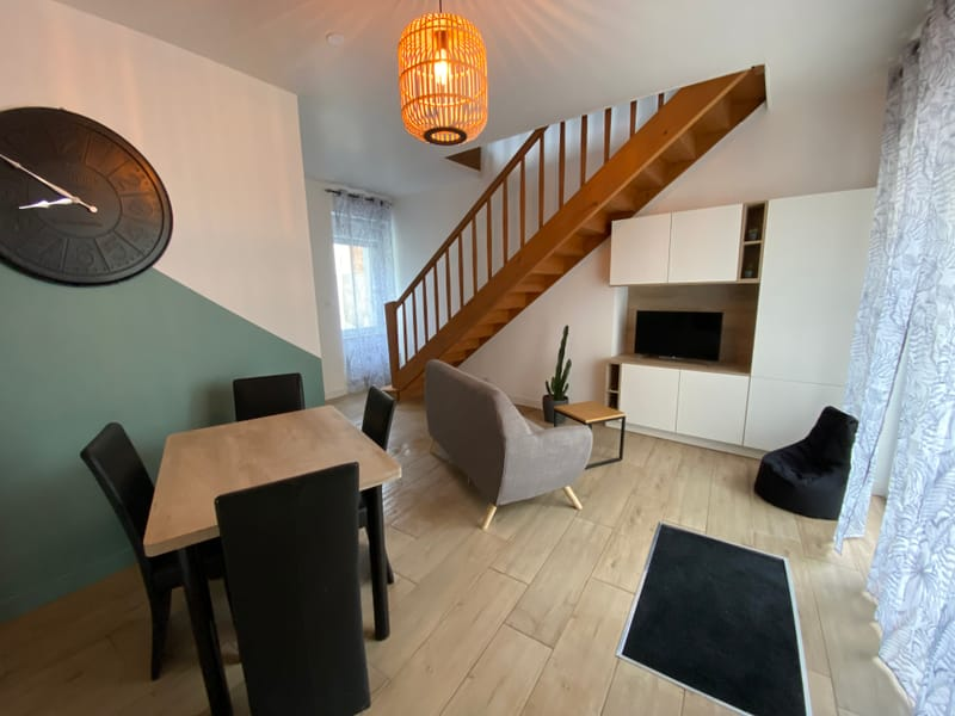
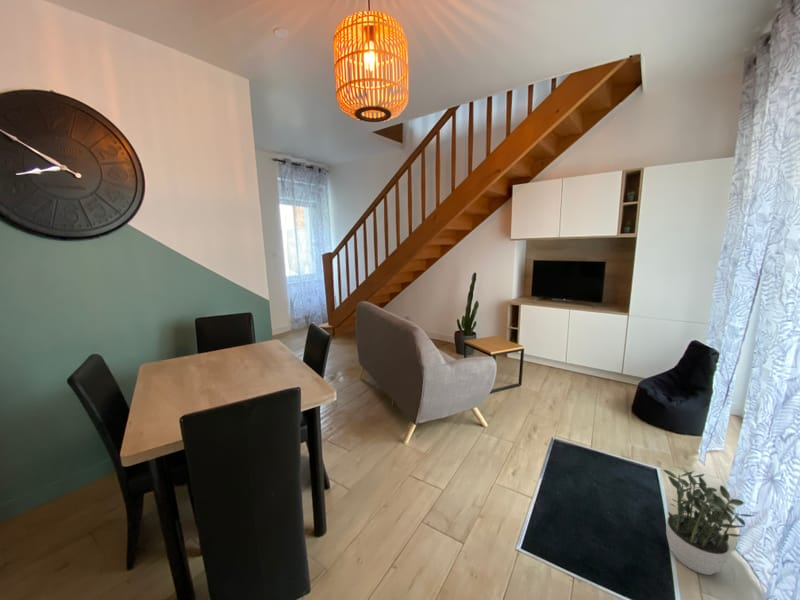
+ potted plant (700, 517)
